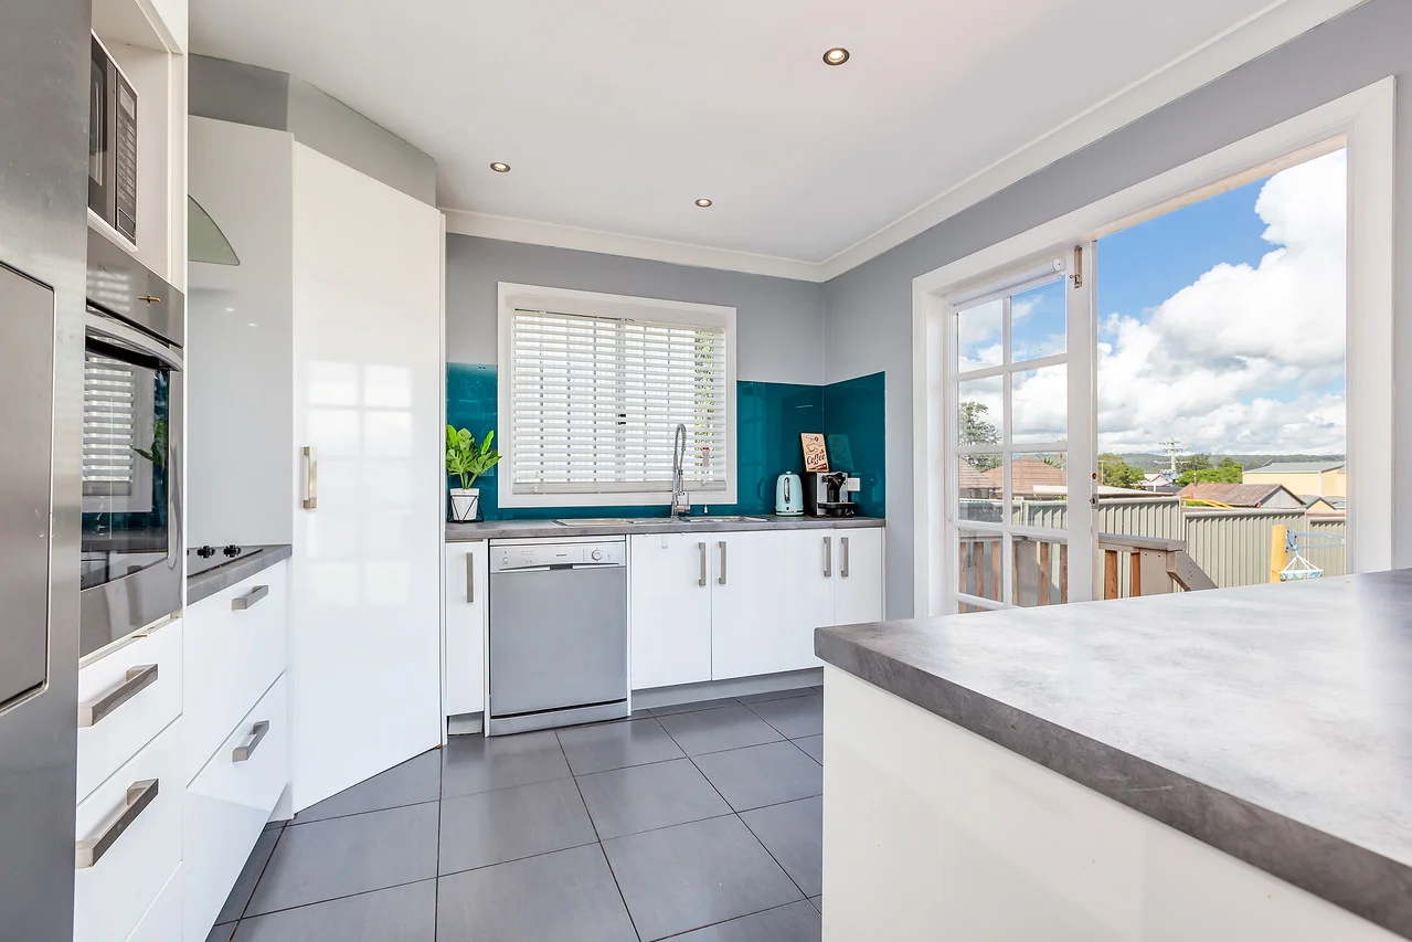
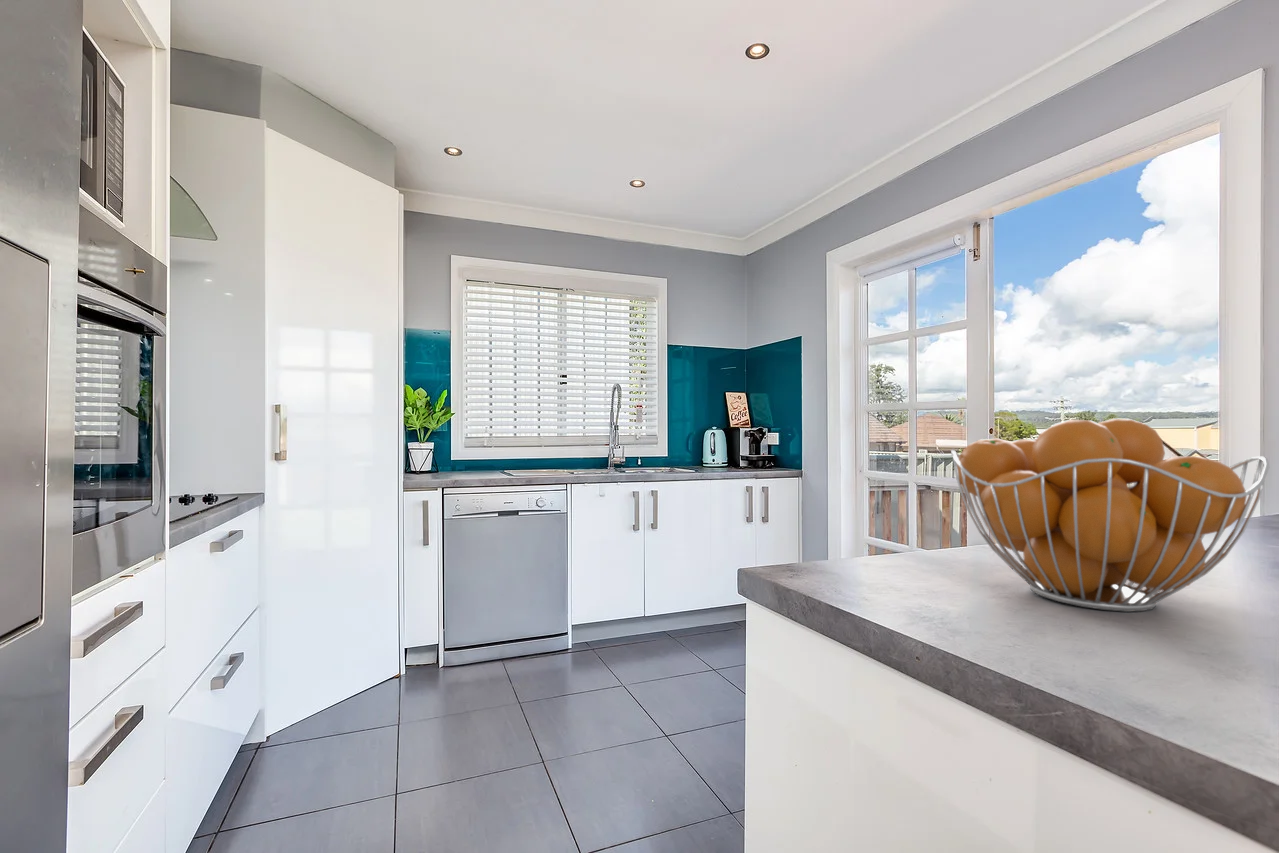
+ fruit basket (1089, 506)
